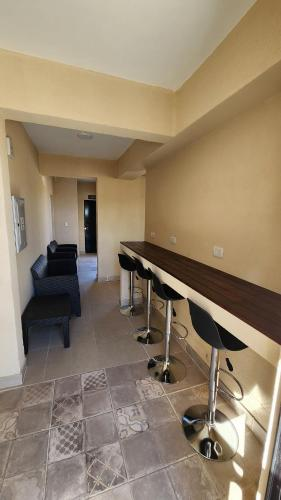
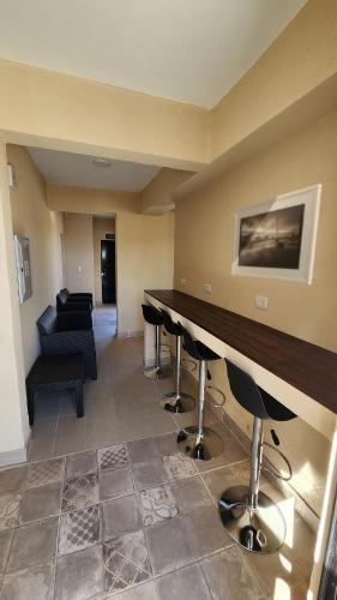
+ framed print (265, 240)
